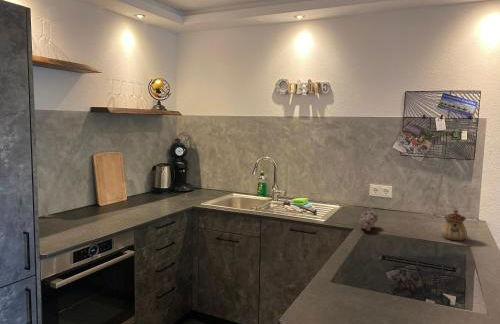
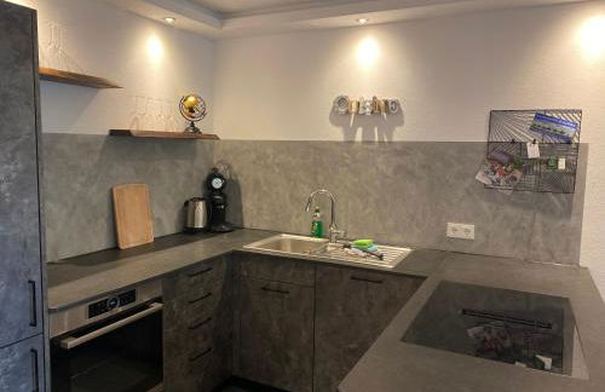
- teapot (454, 223)
- fruit (367, 220)
